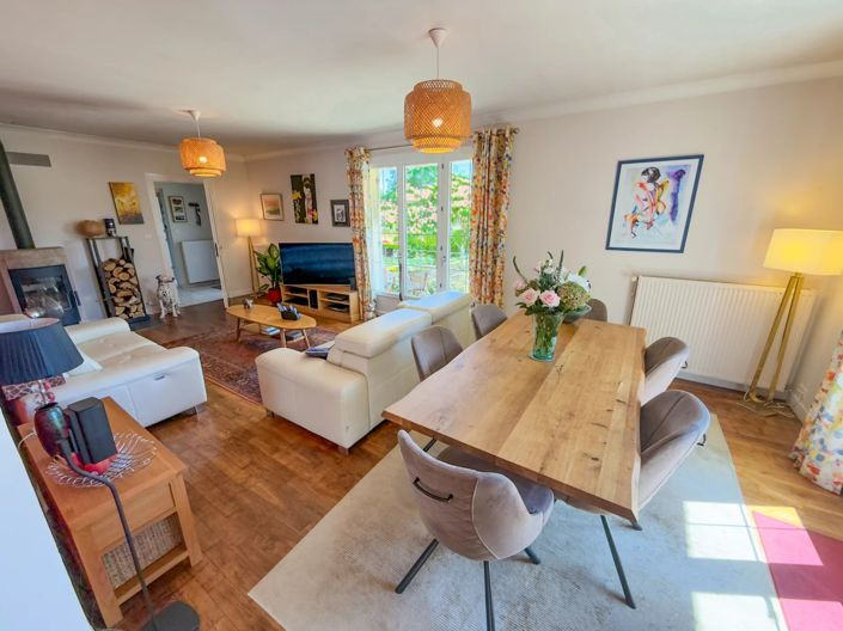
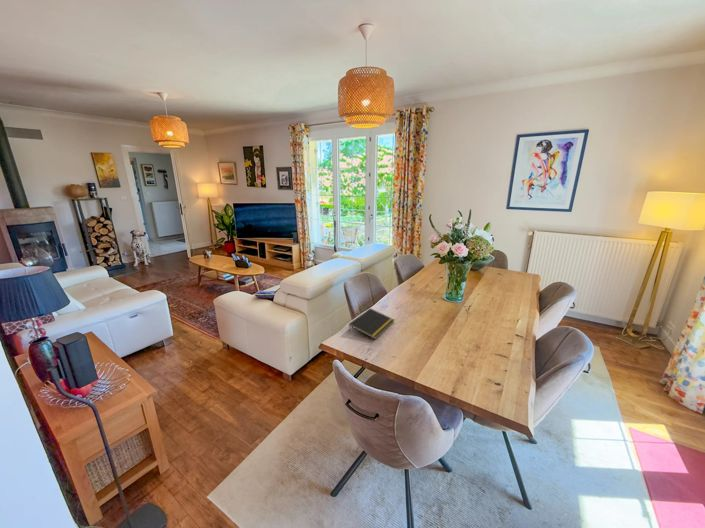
+ notepad (372, 322)
